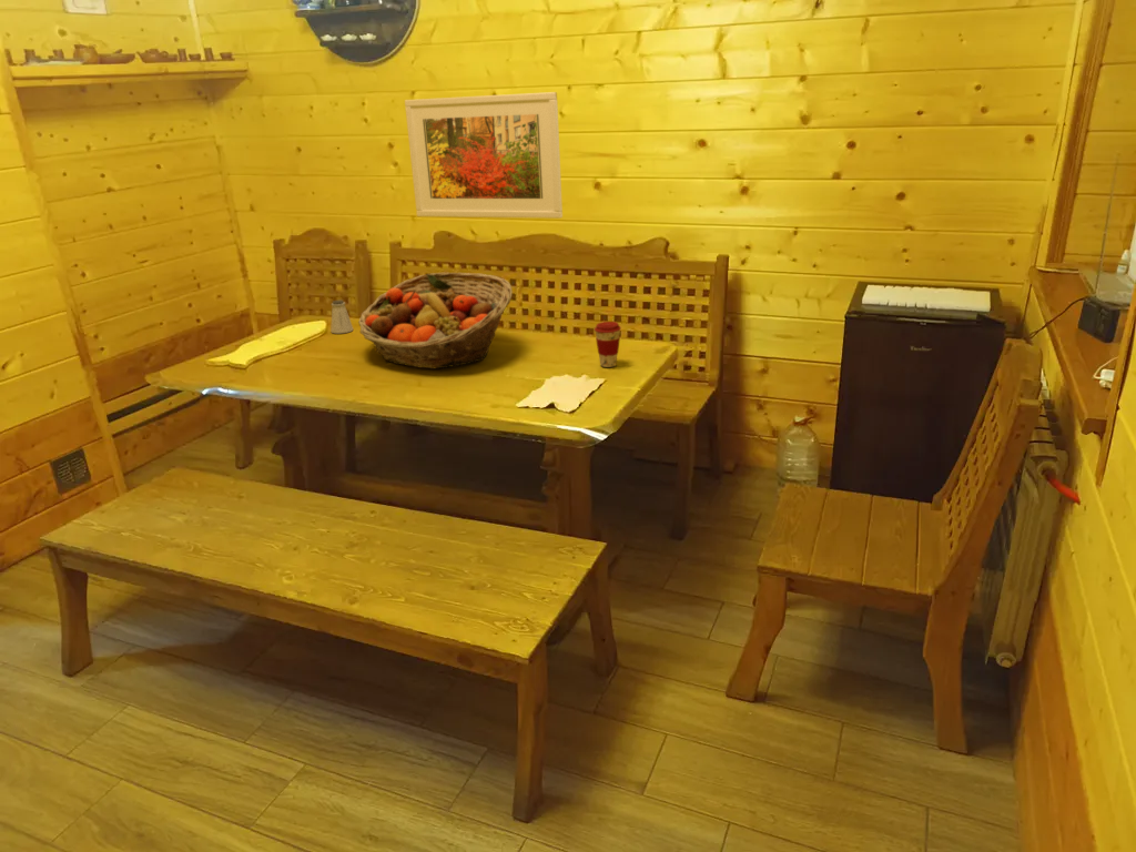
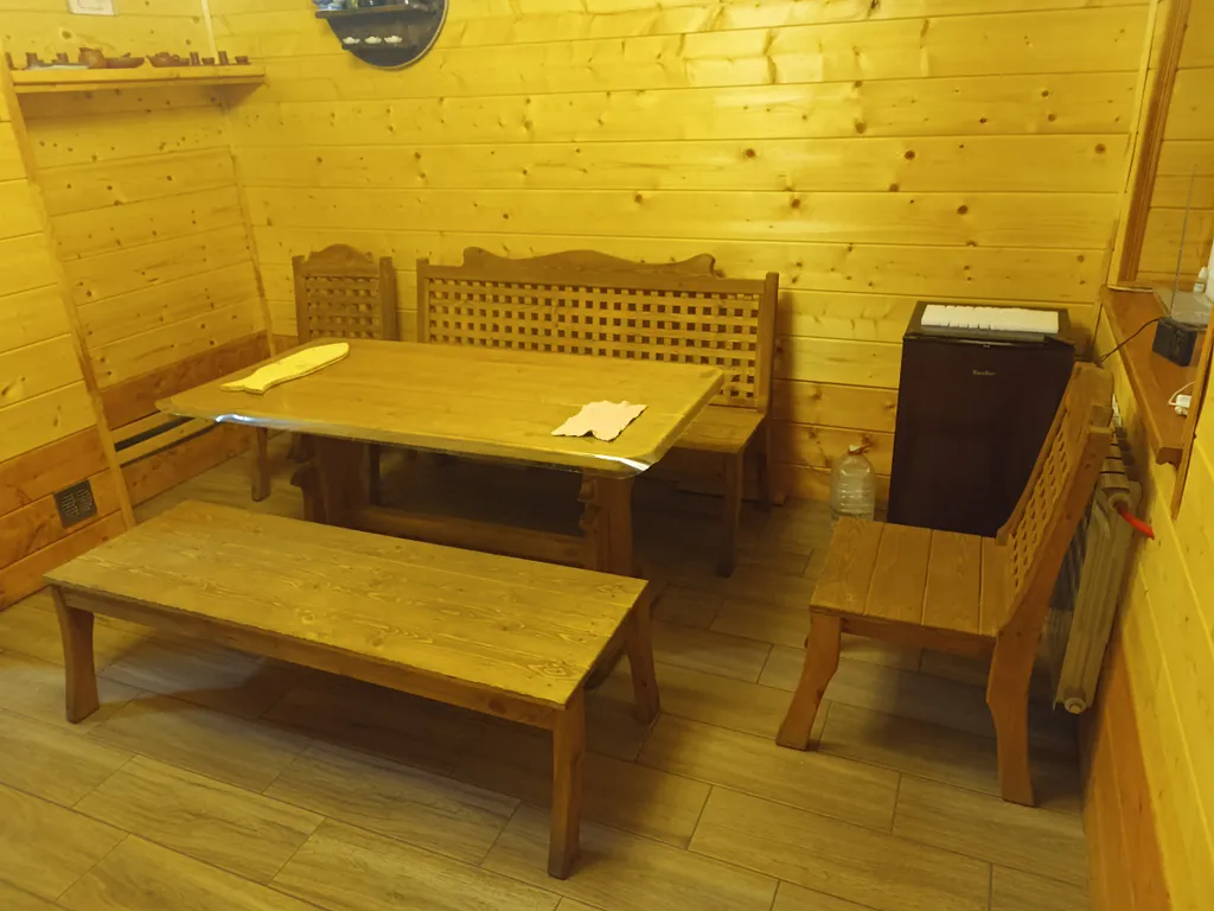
- saltshaker (339, 315)
- fruit basket (436, 318)
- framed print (483, 158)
- coffee cup (608, 344)
